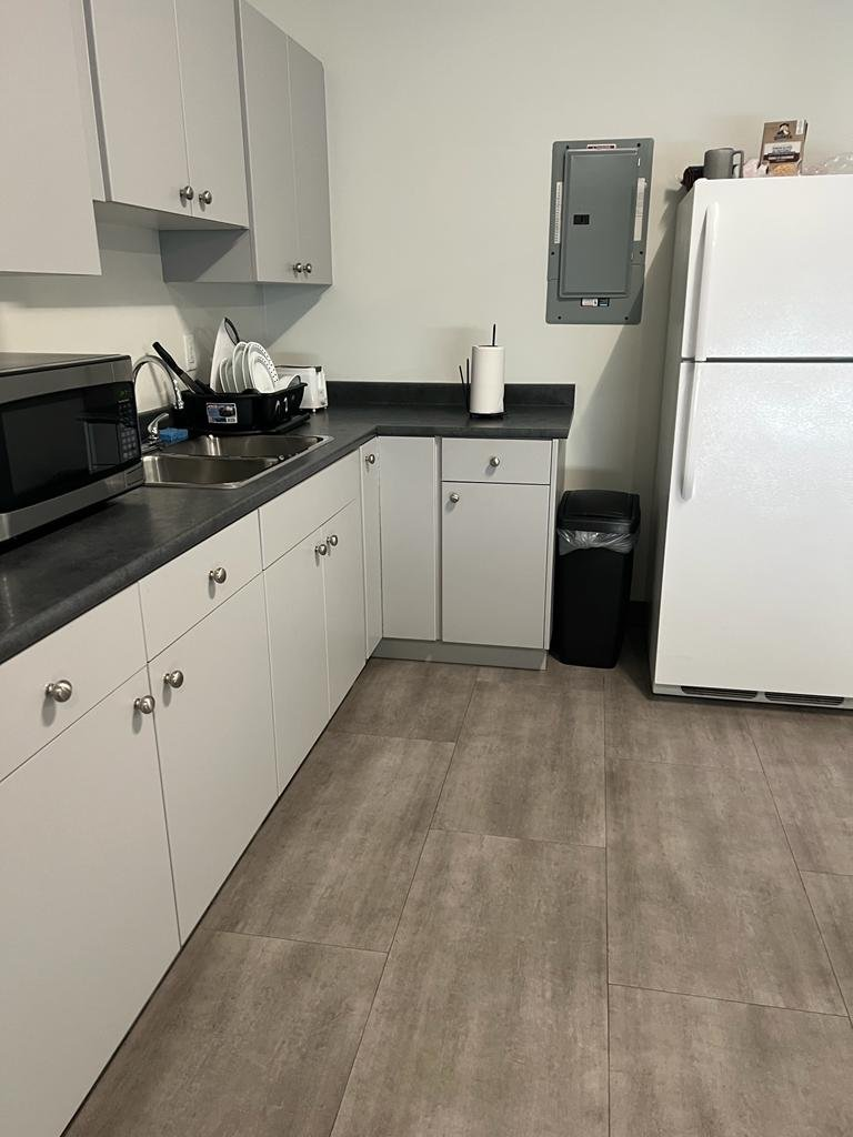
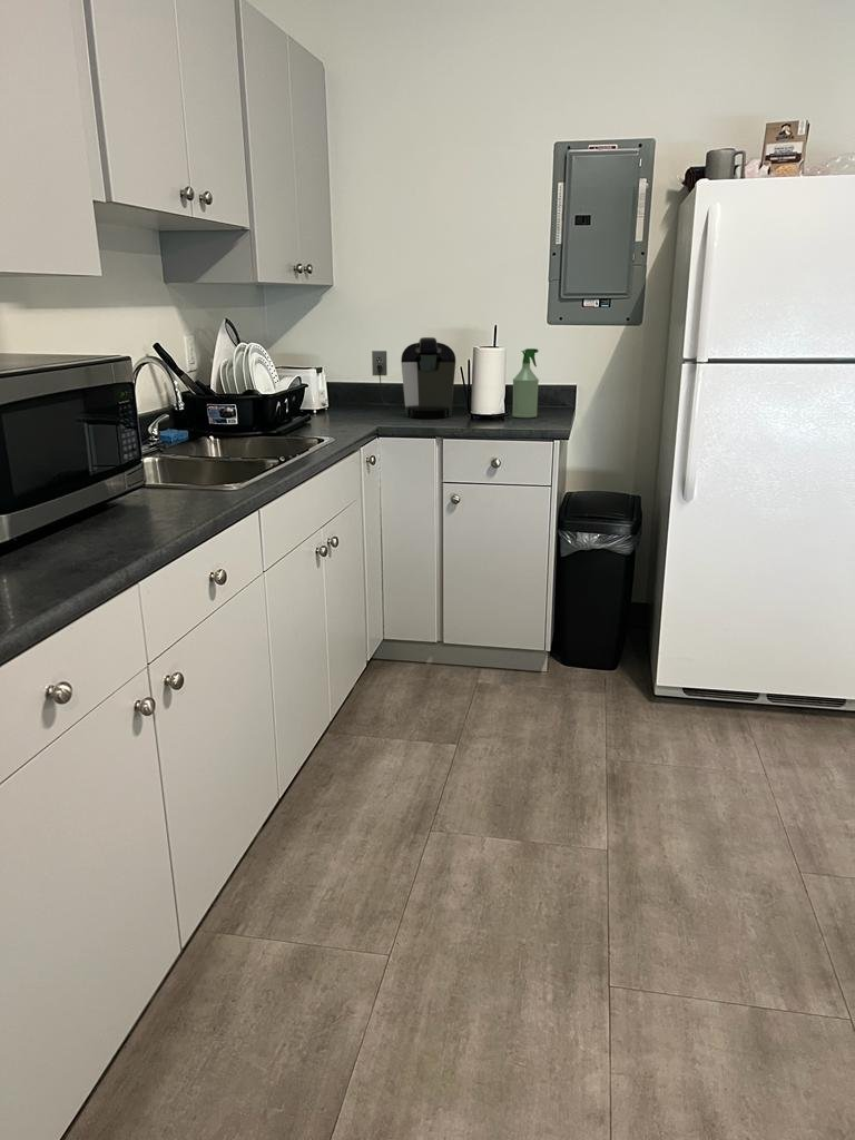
+ coffee maker (413, 376)
+ spray bottle (525, 383)
